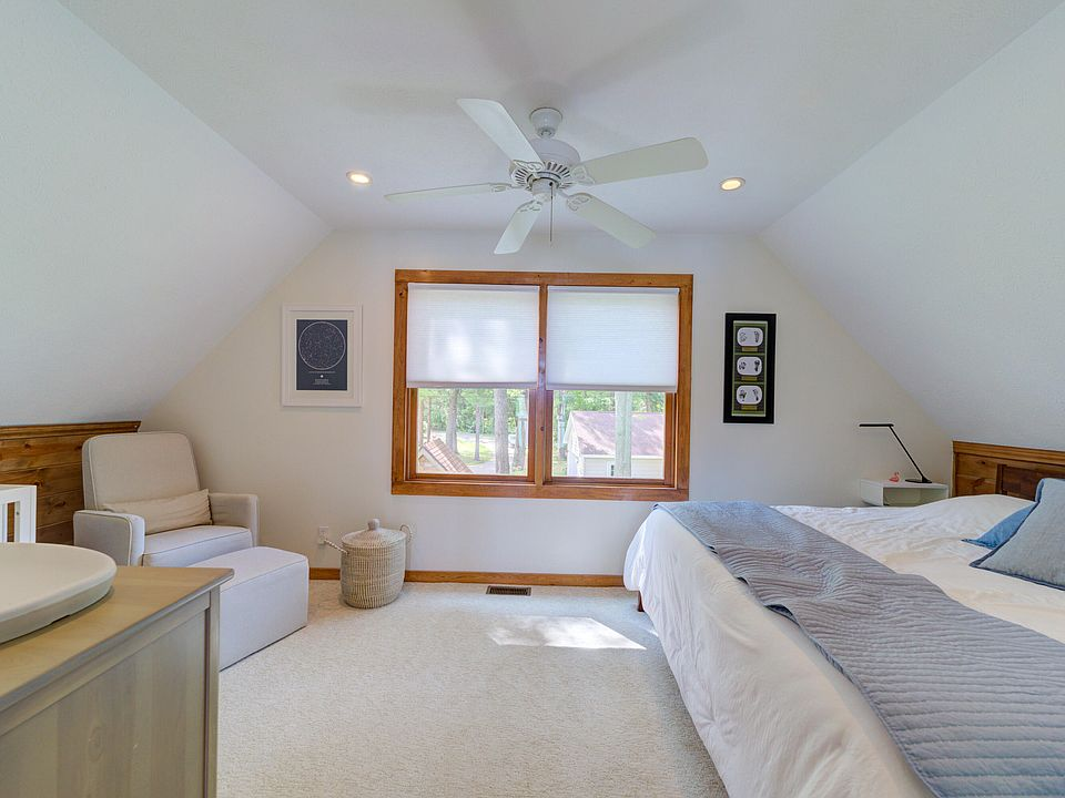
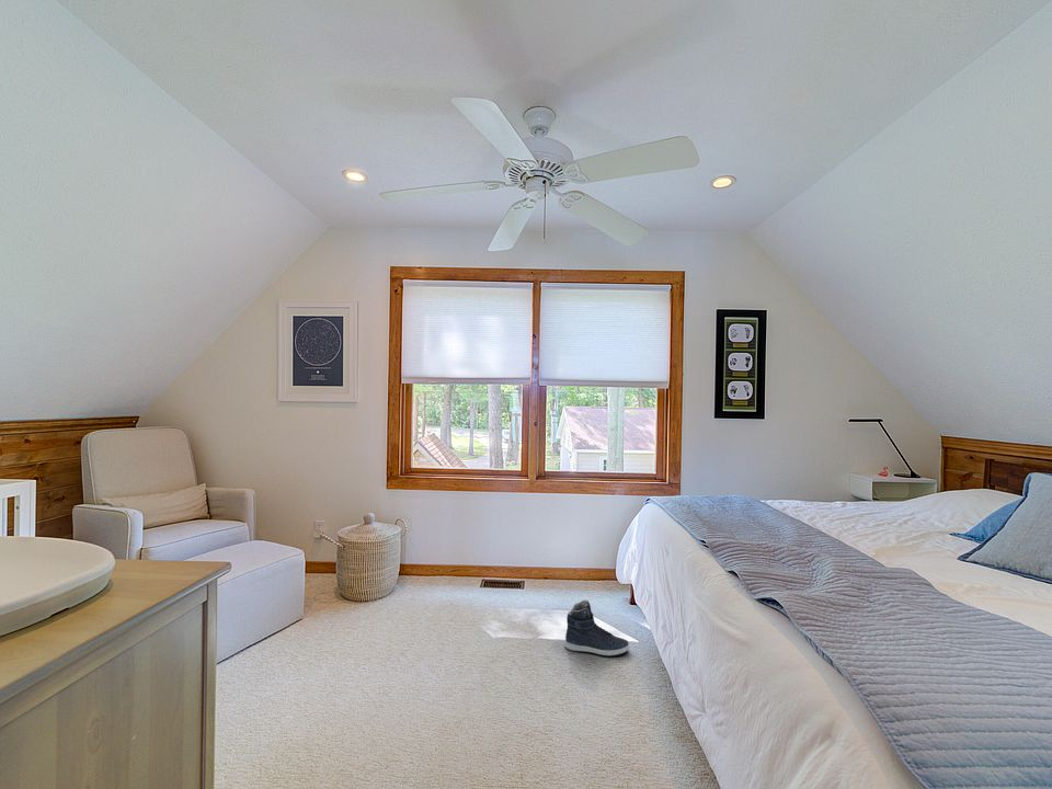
+ sneaker (596, 626)
